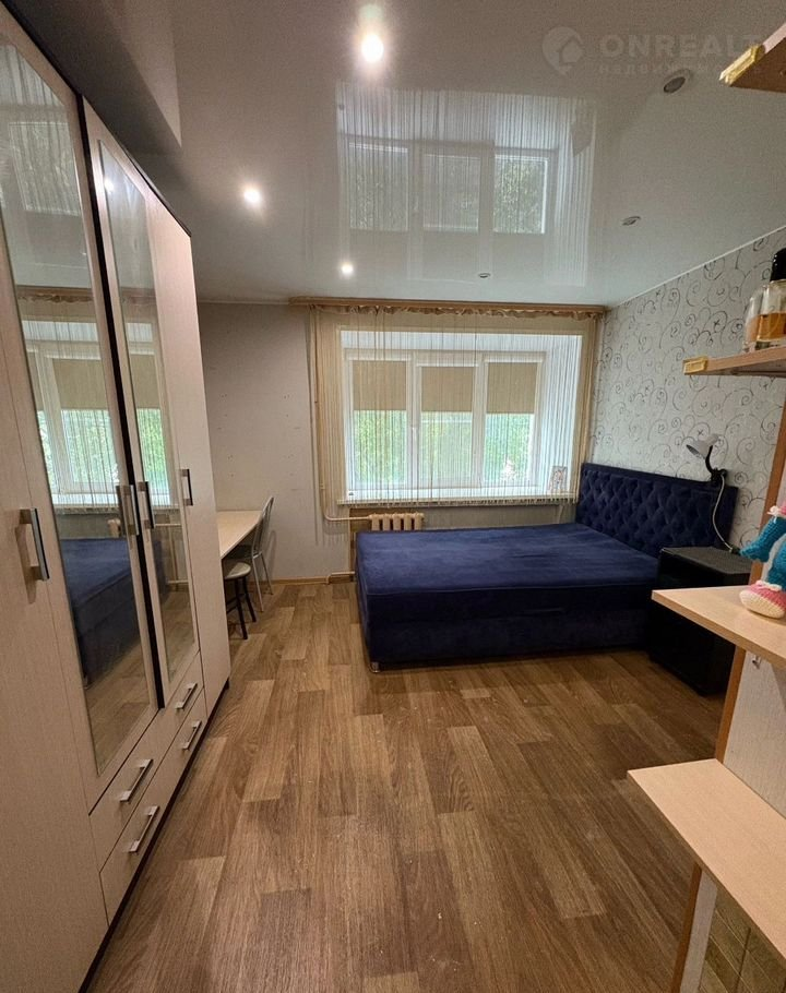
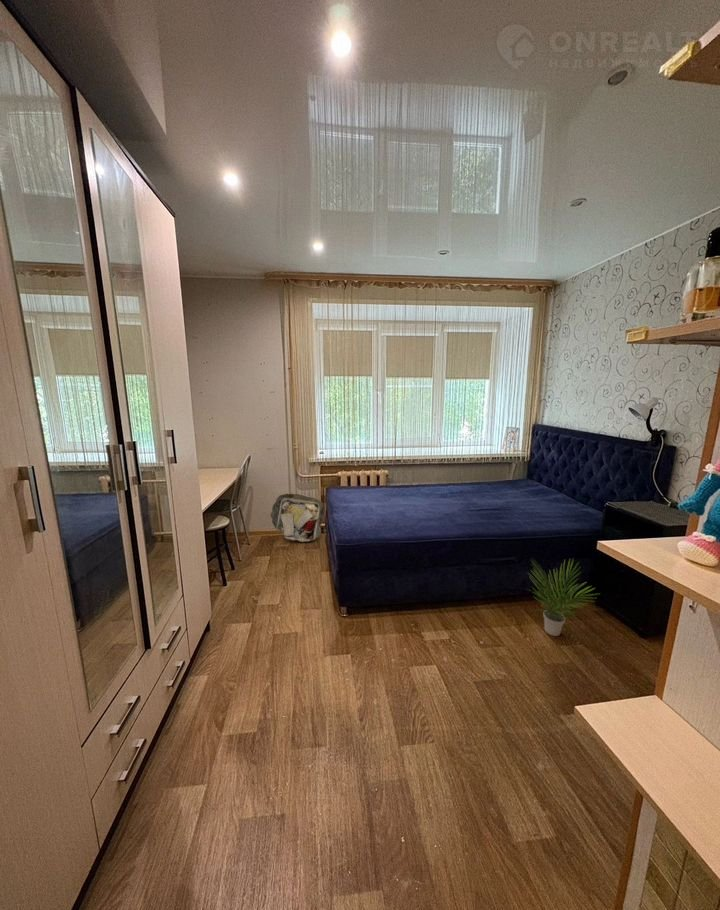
+ laundry basket (297, 517)
+ potted plant (557, 600)
